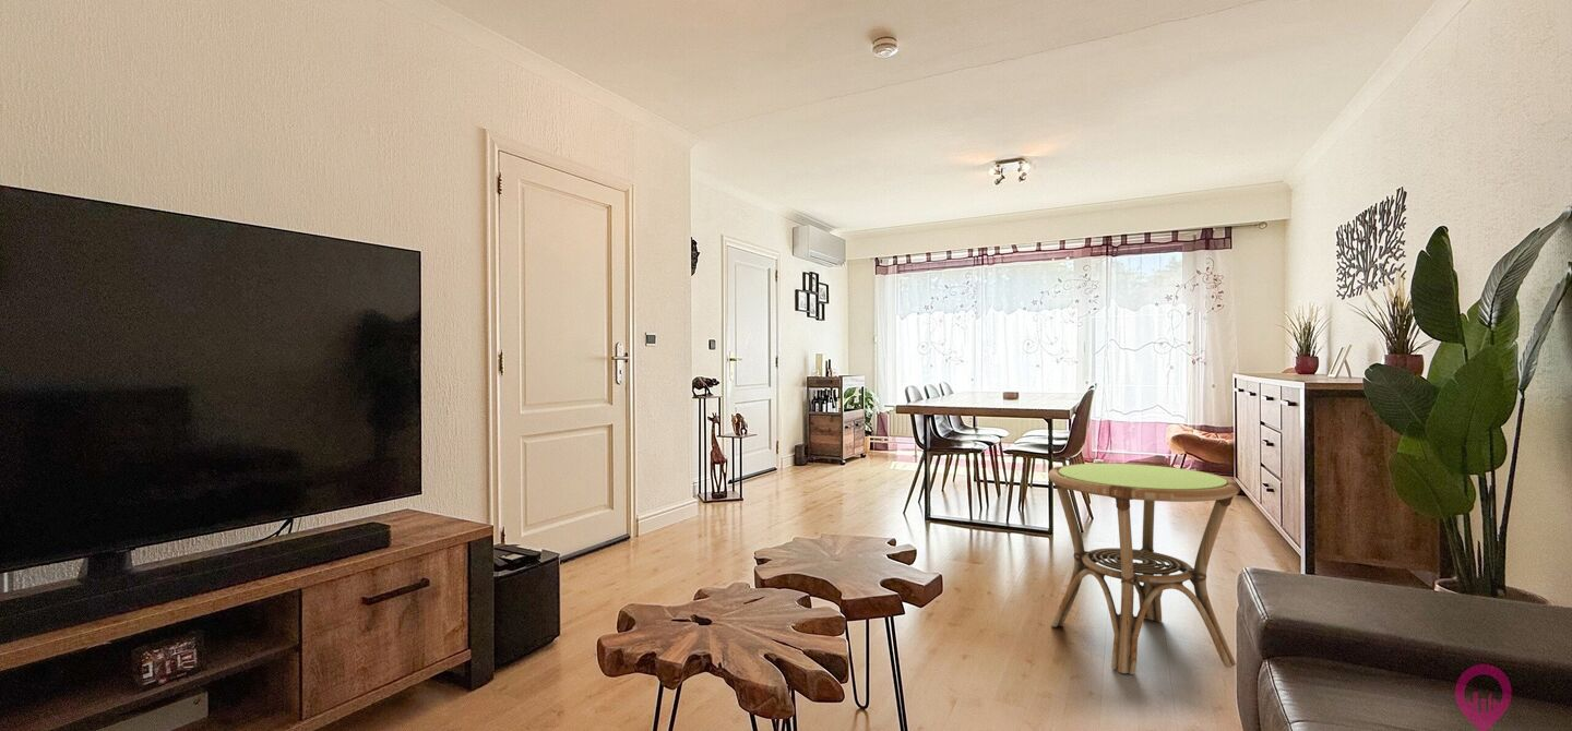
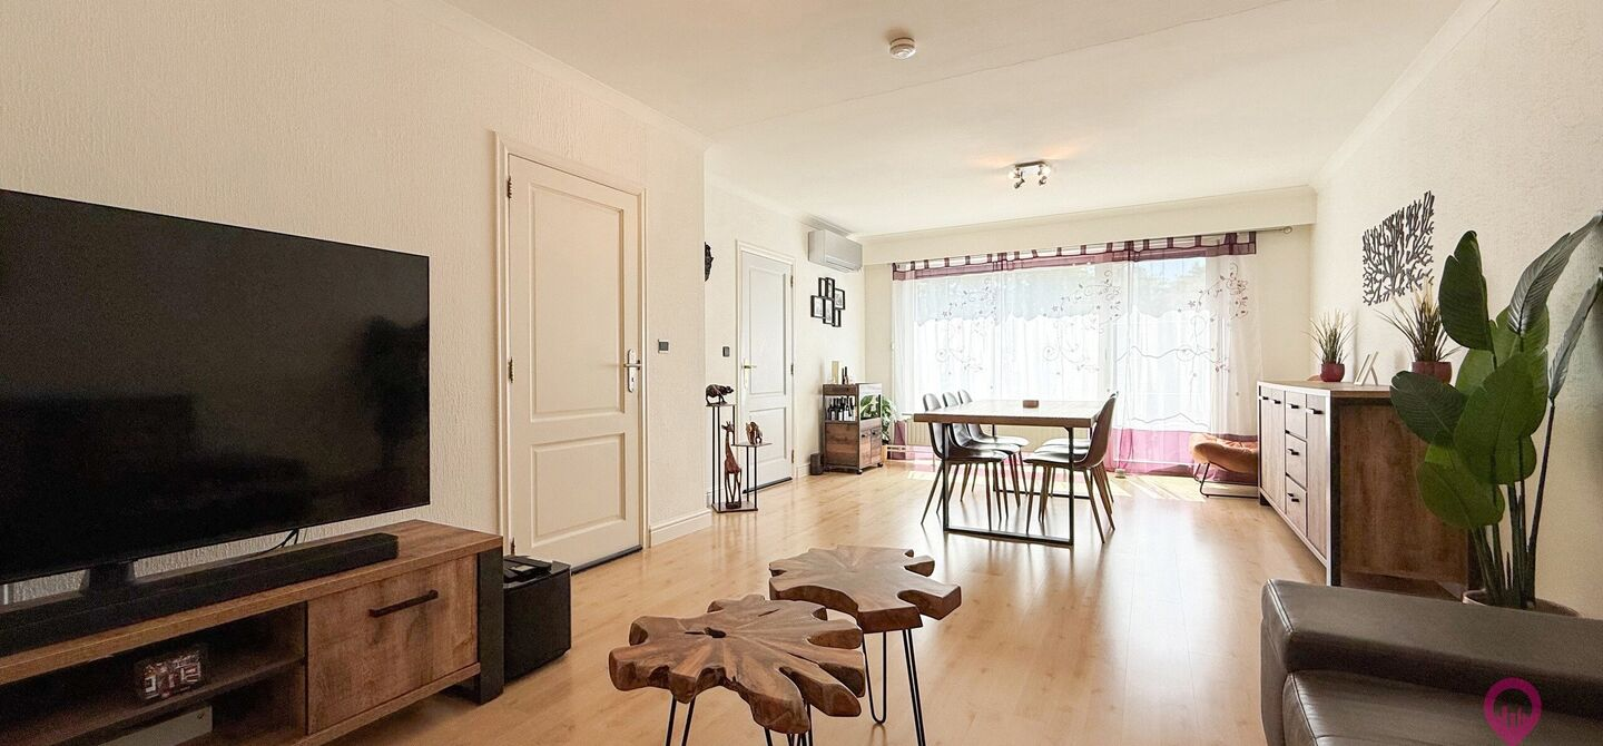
- side table (1139, 559)
